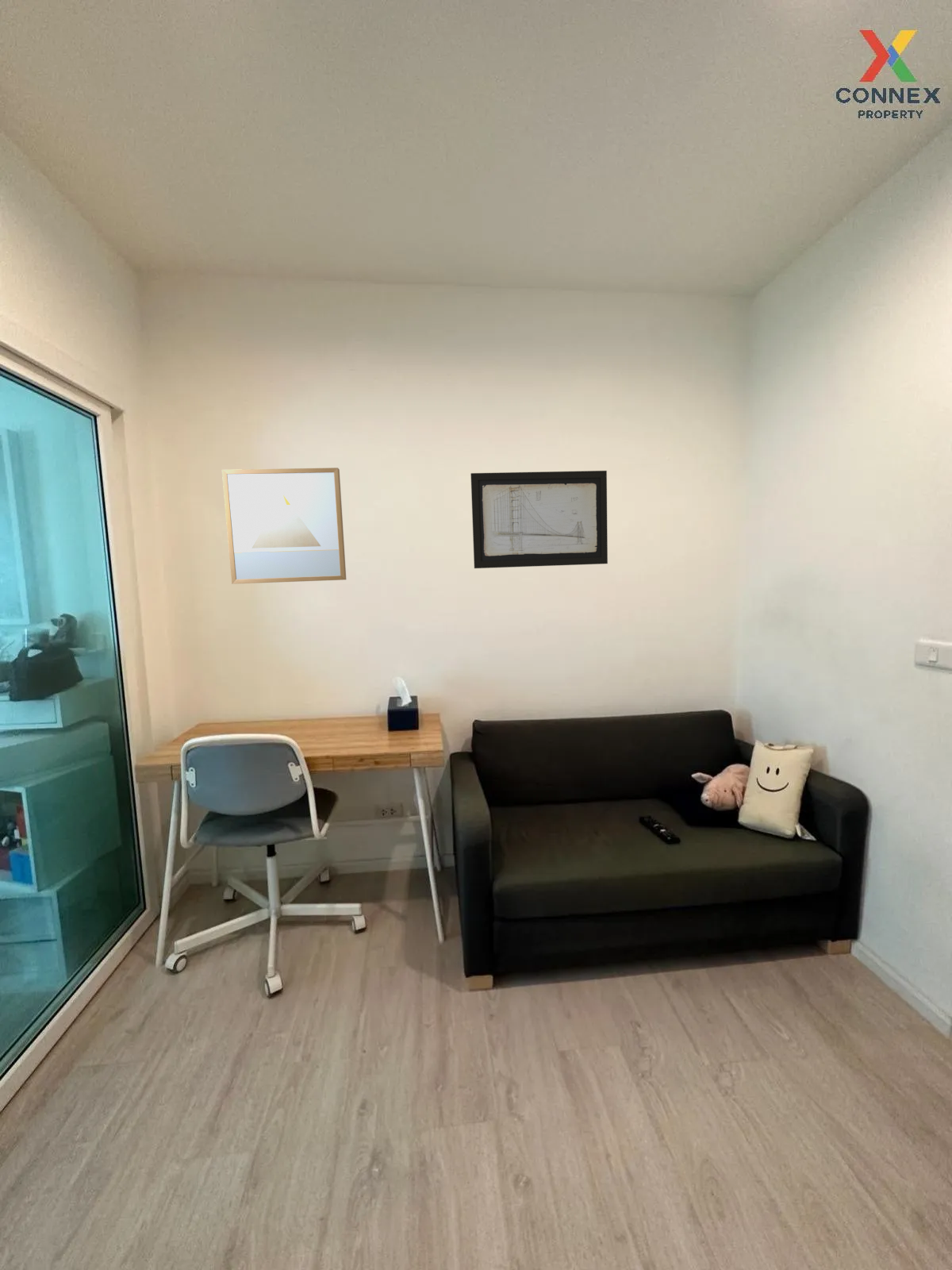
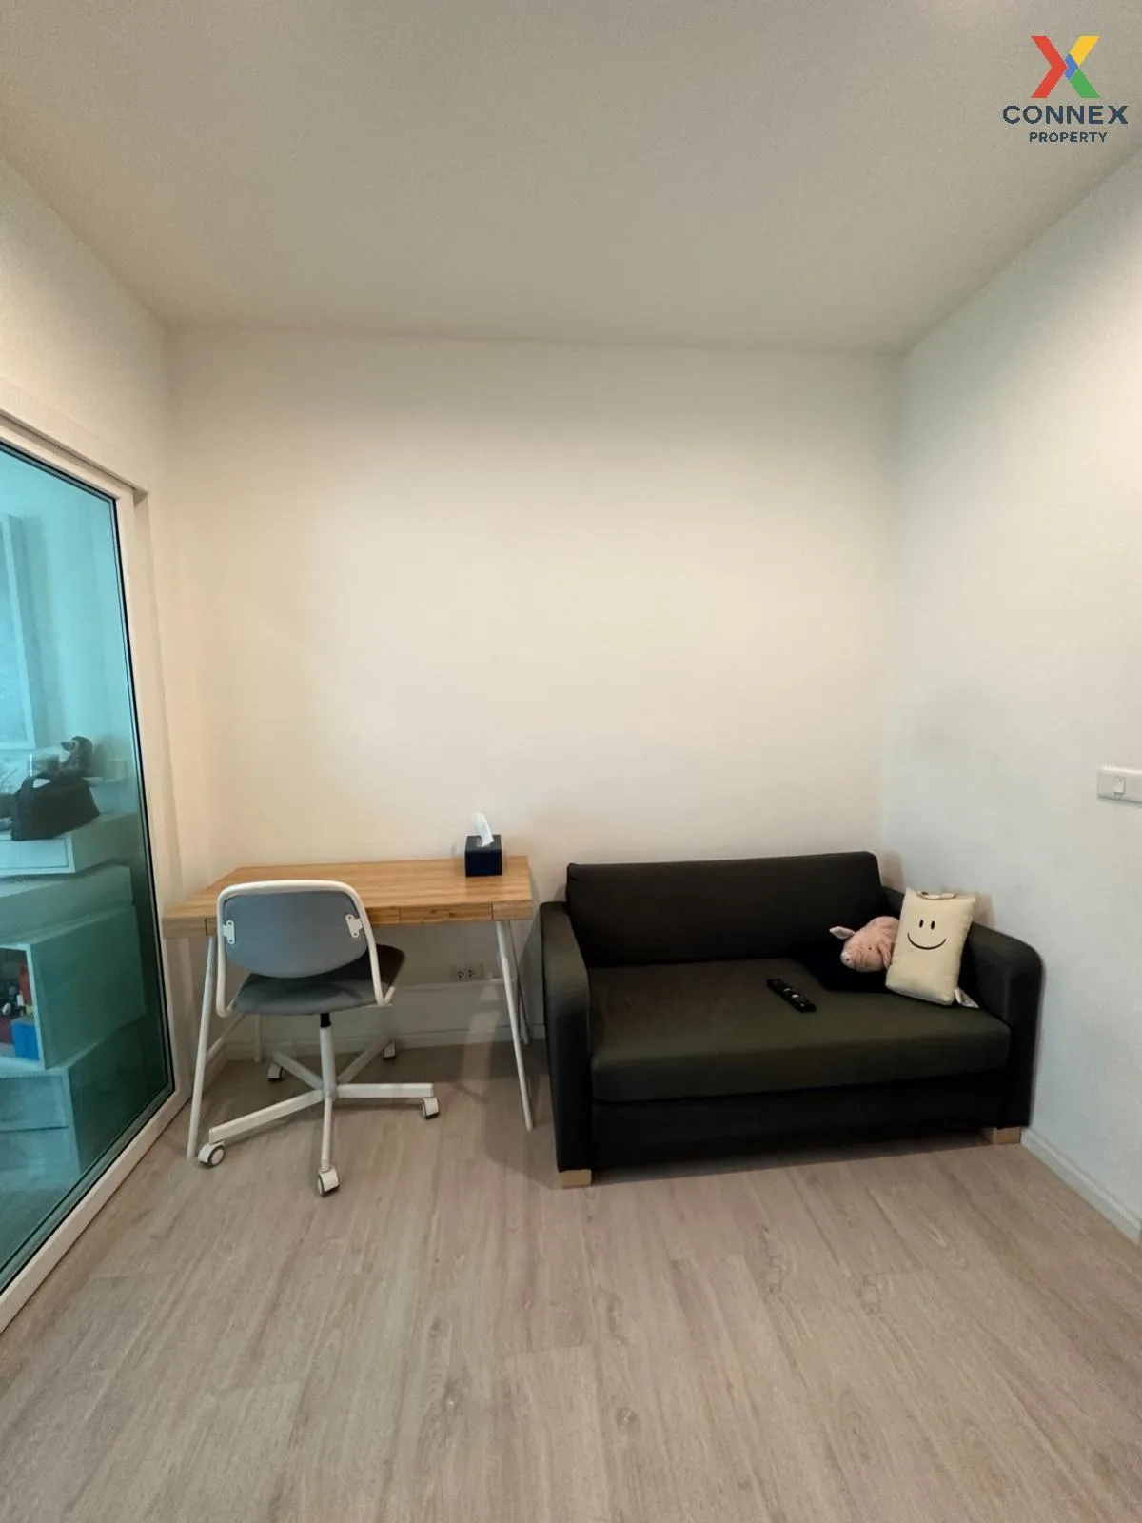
- wall art (540, 519)
- wall art (286, 526)
